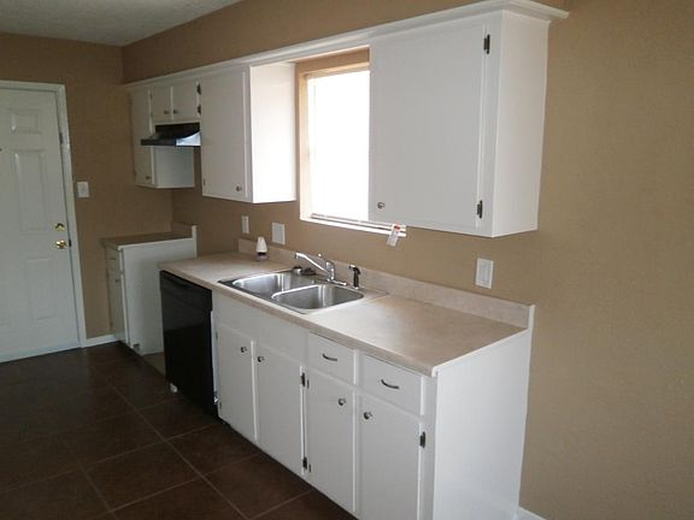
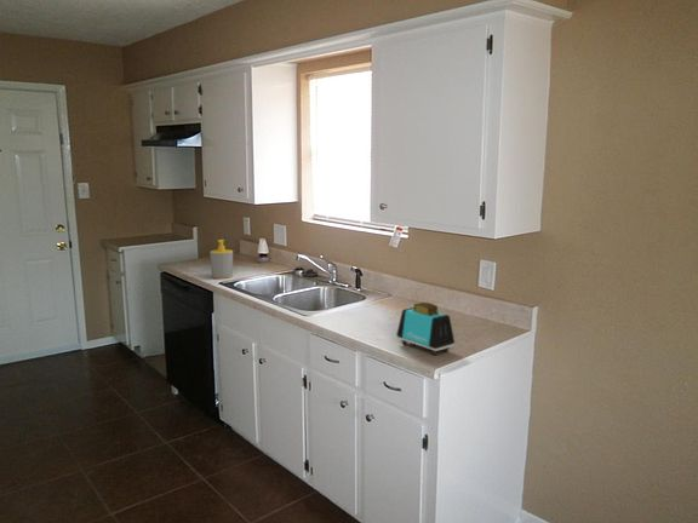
+ toaster (424, 324)
+ soap bottle (221, 258)
